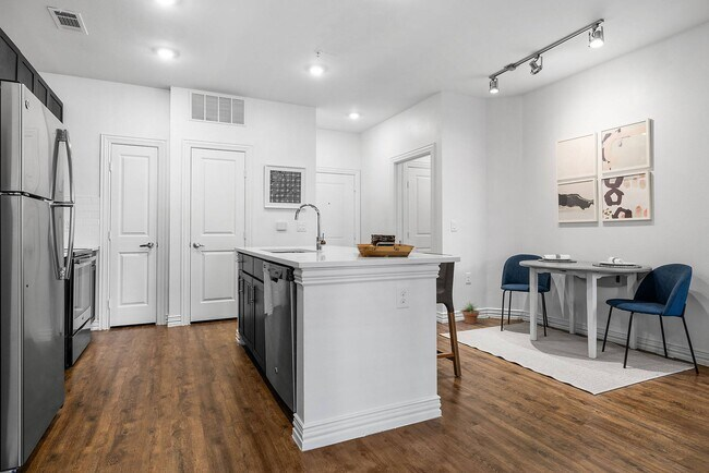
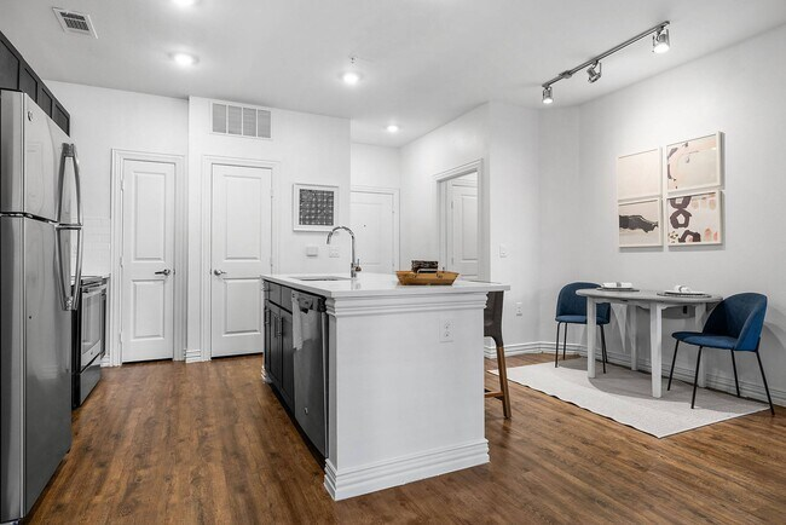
- potted plant (471, 312)
